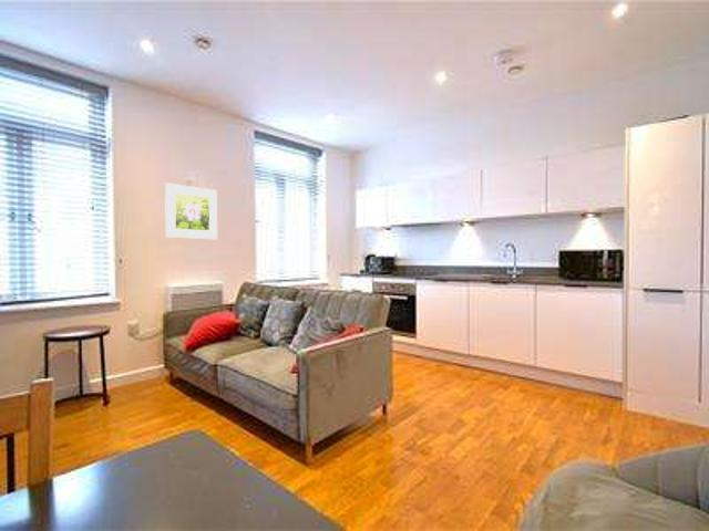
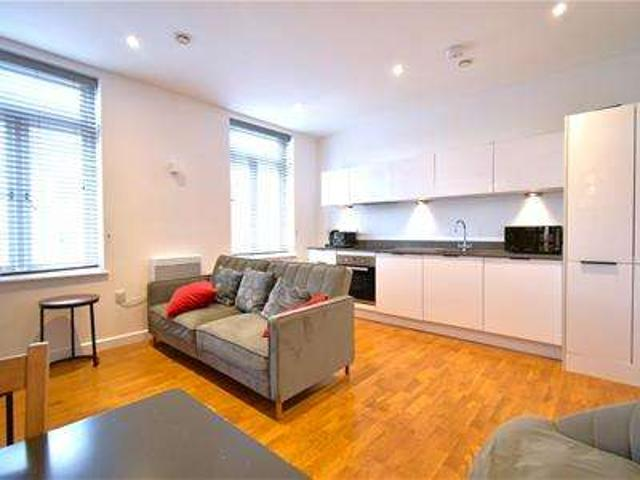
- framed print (192, 212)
